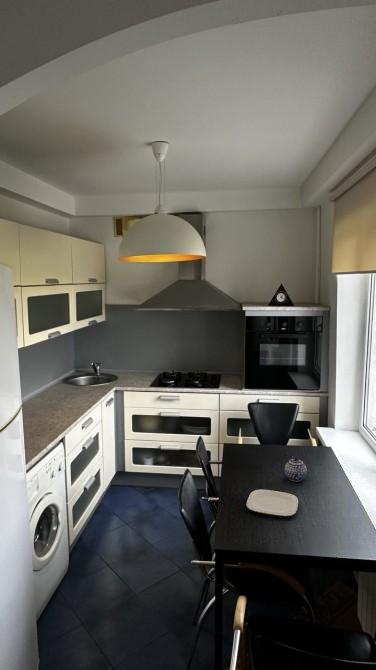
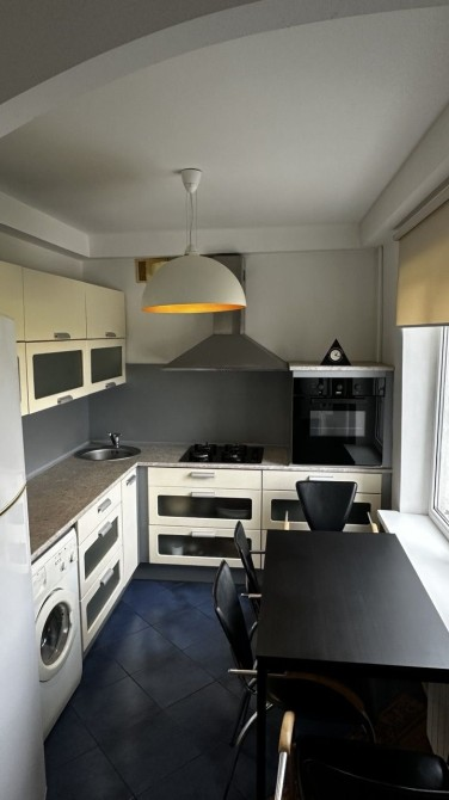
- plate (272, 503)
- teapot (295, 468)
